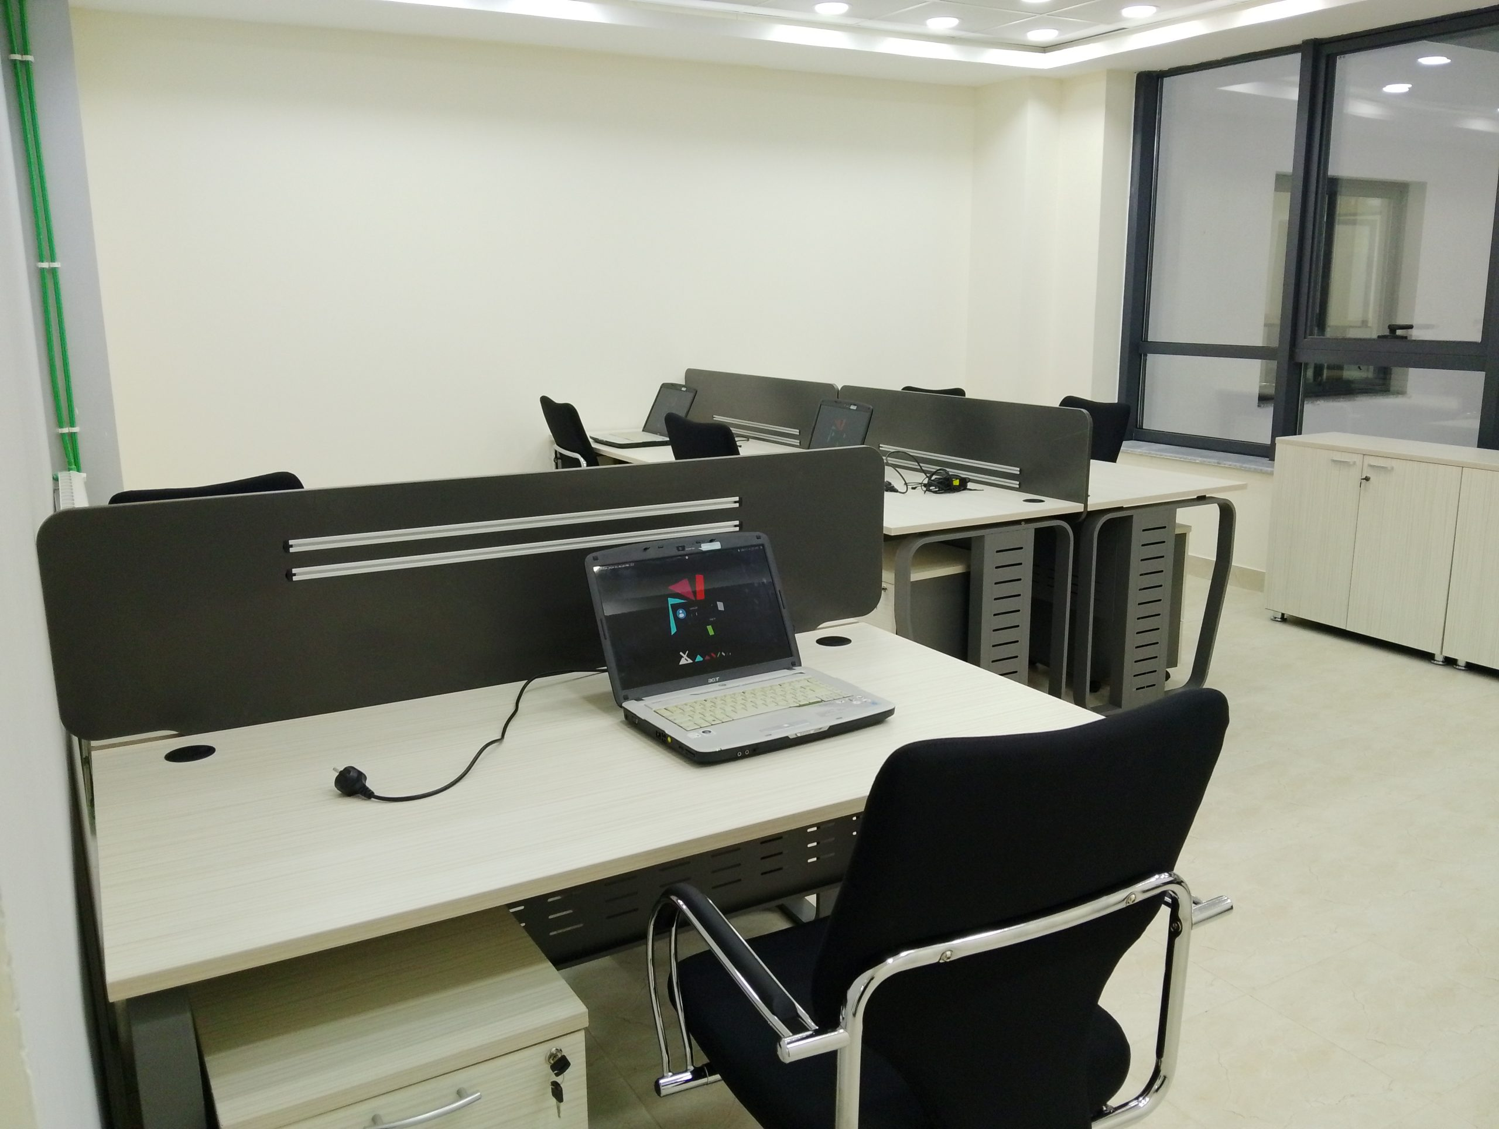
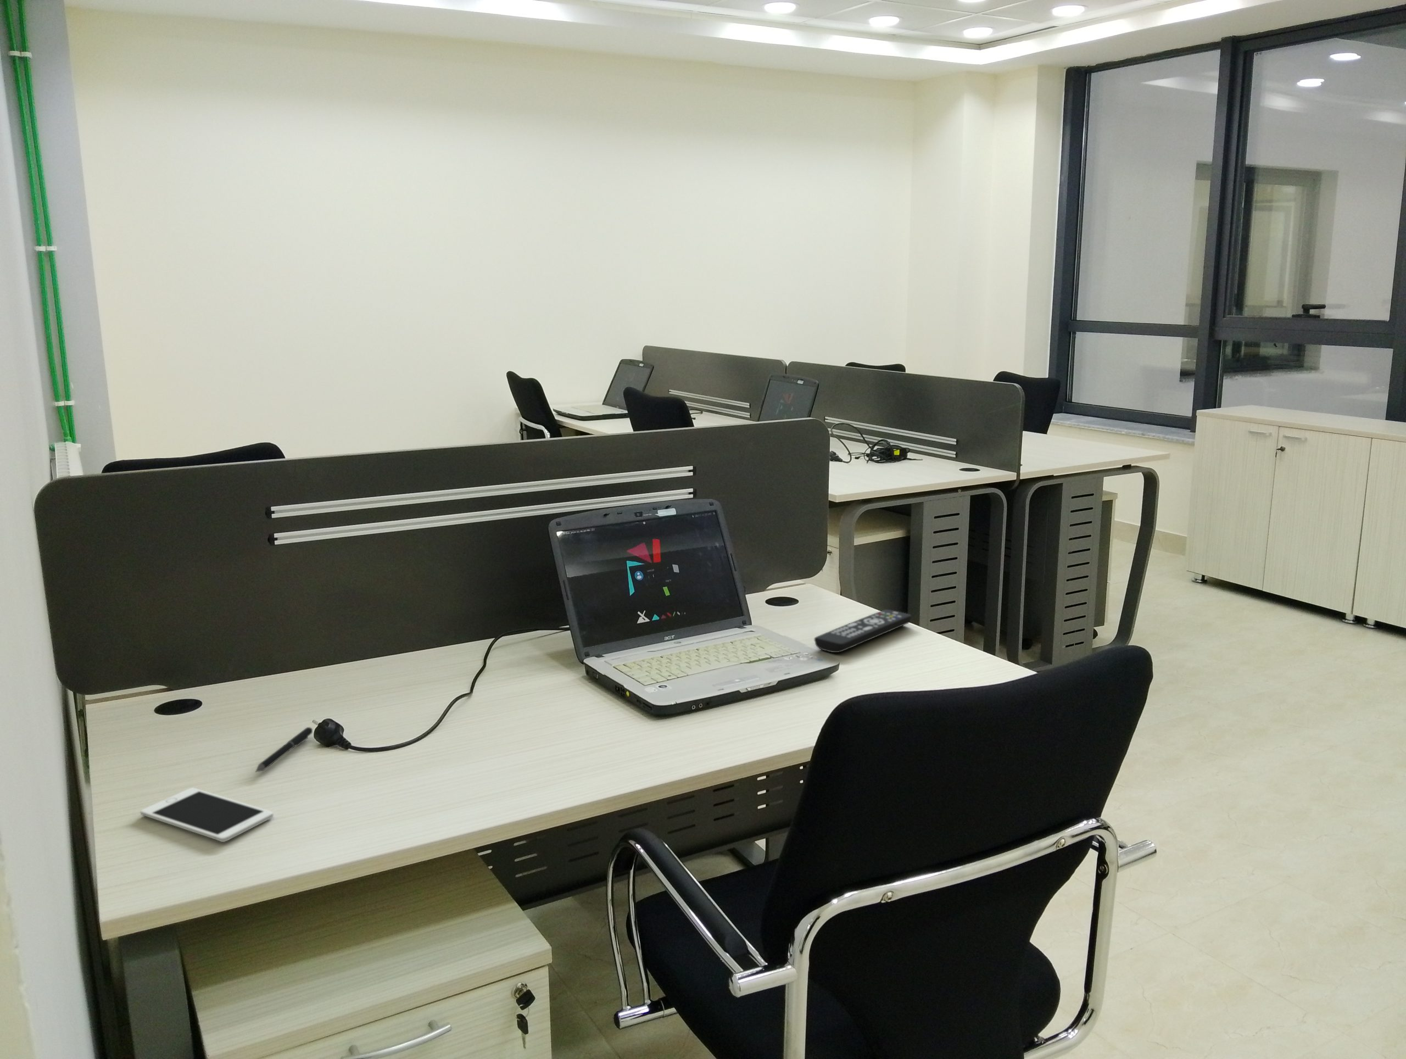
+ pen (284, 750)
+ cell phone (207, 813)
+ remote control (864, 630)
